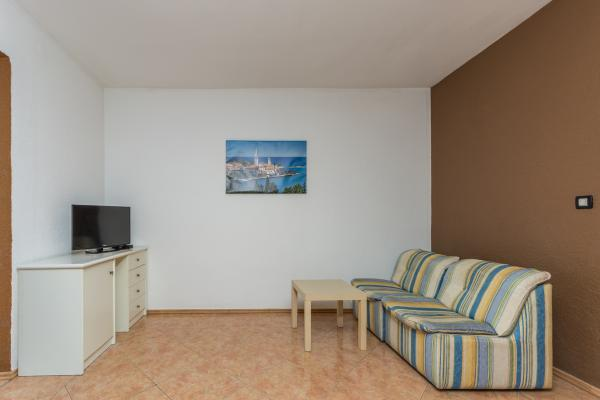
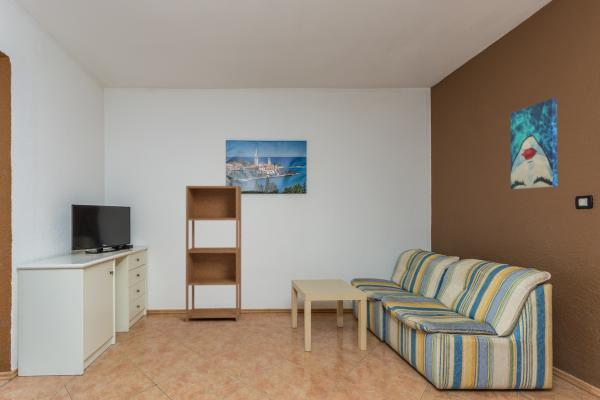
+ bookcase (214, 252)
+ wall art (532, 147)
